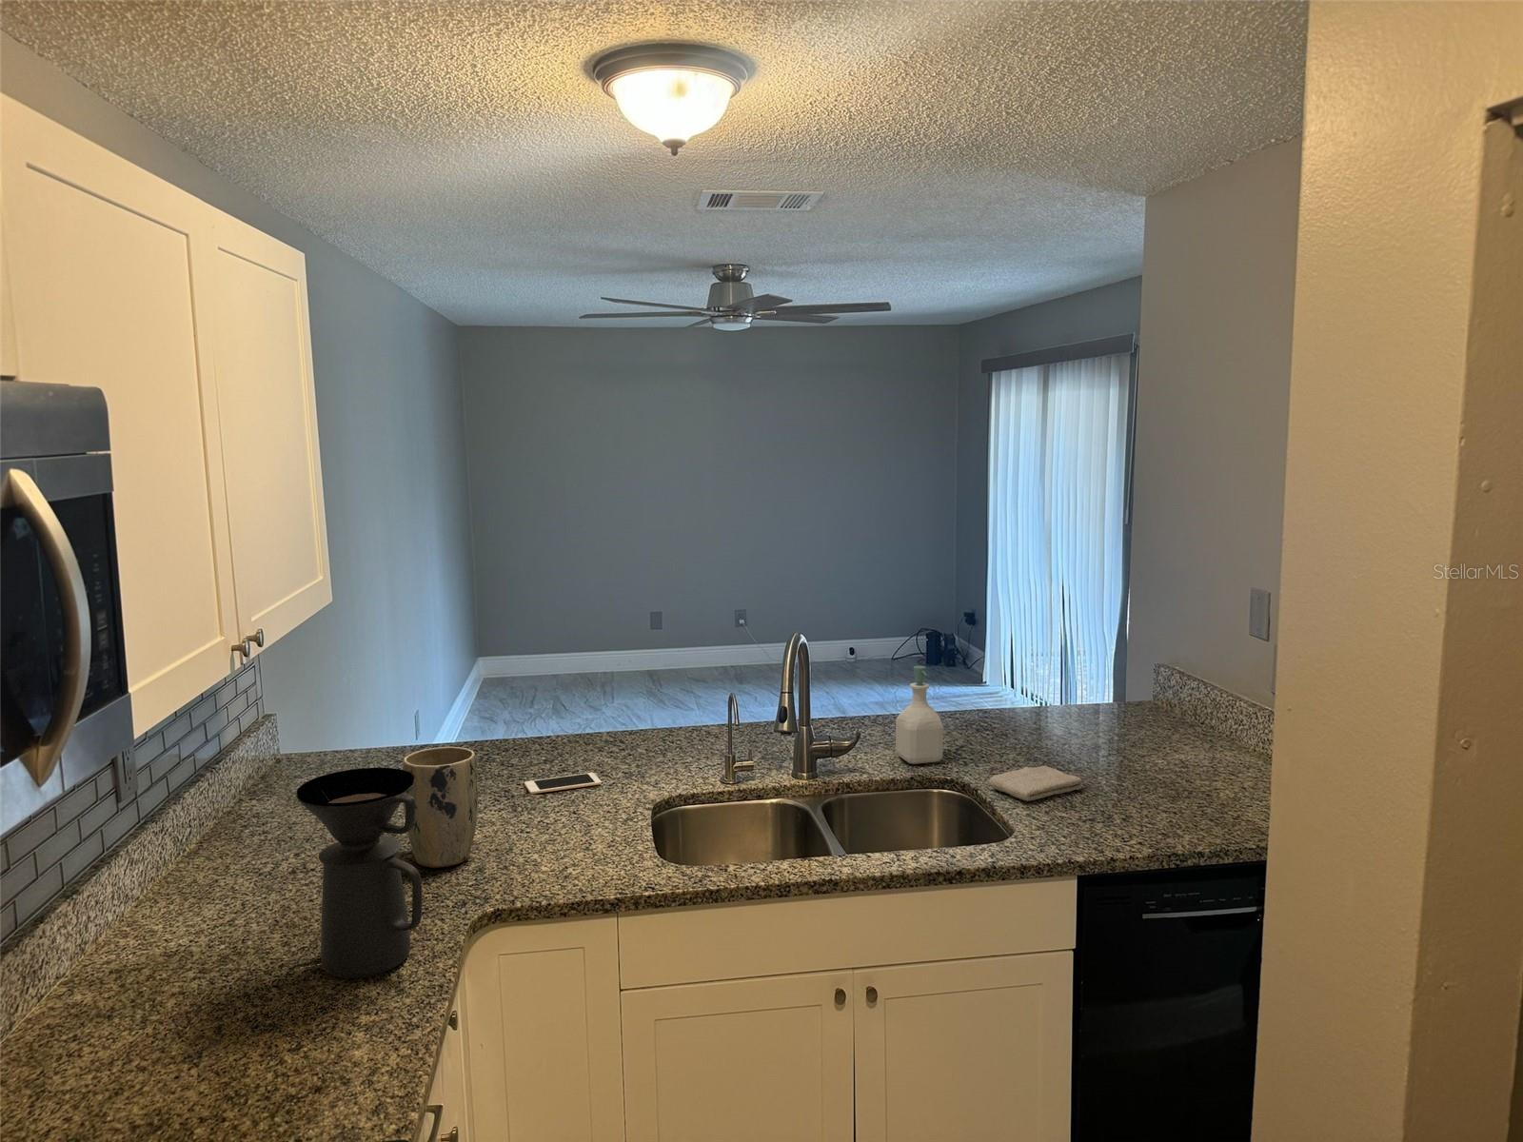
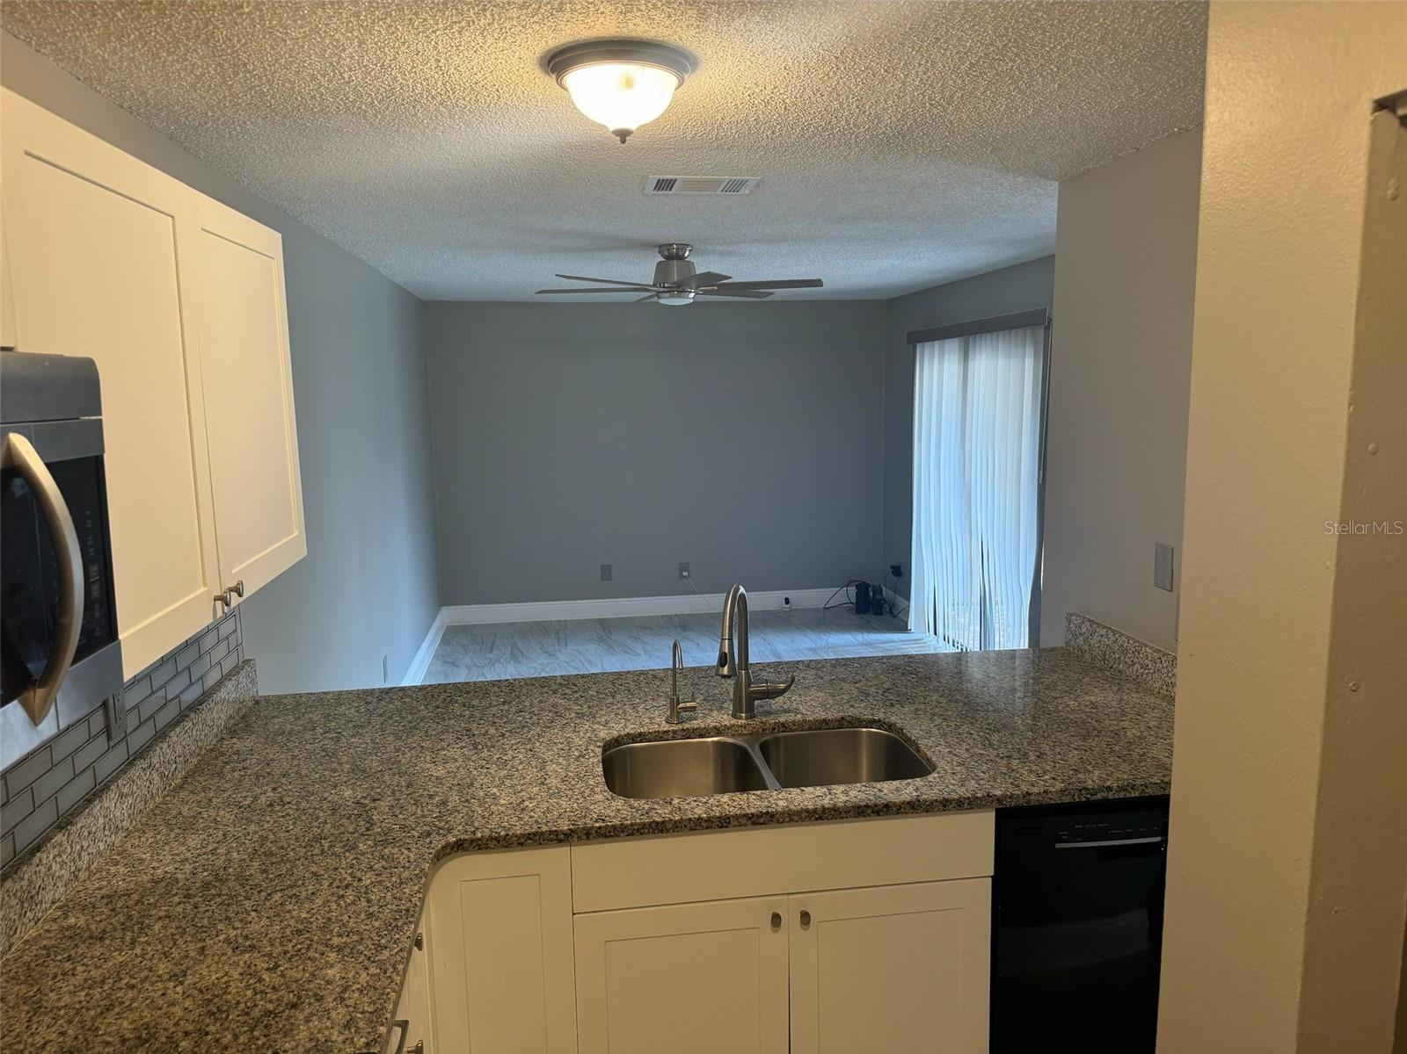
- soap bottle (919, 713)
- washcloth (1036, 781)
- coffee maker (362, 872)
- plant pot (441, 807)
- cell phone (562, 782)
